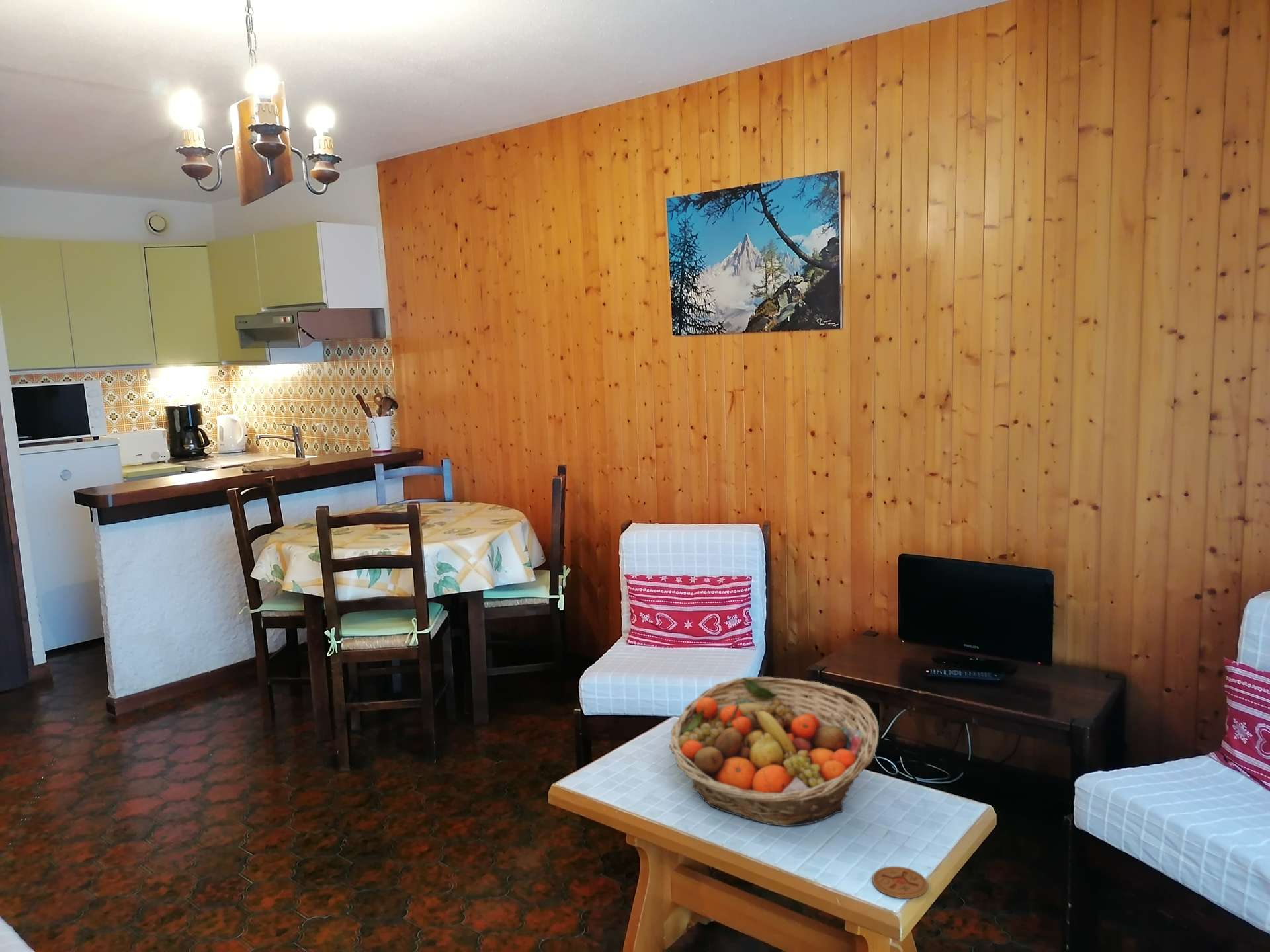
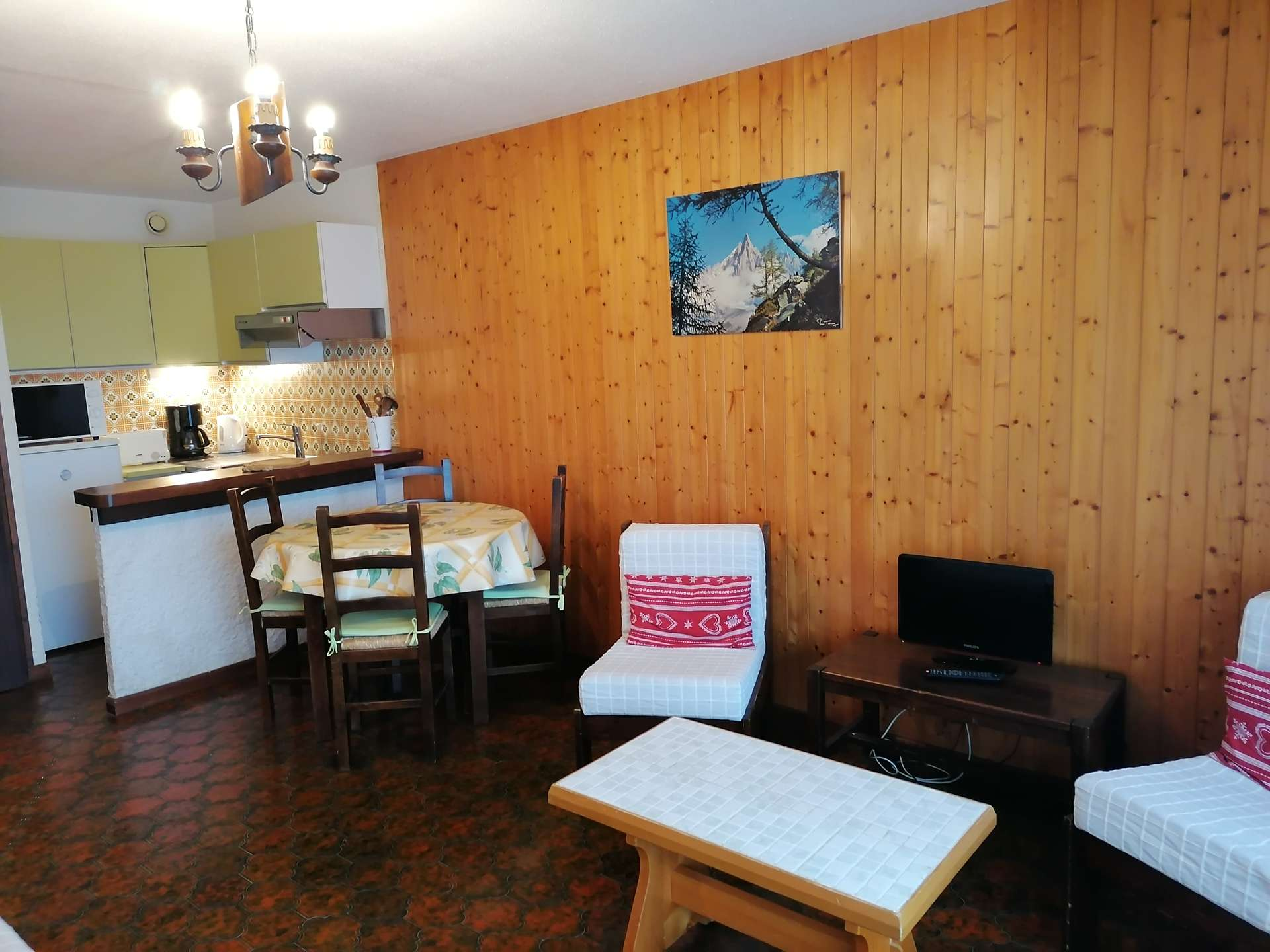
- fruit basket (771, 747)
- coaster (900, 882)
